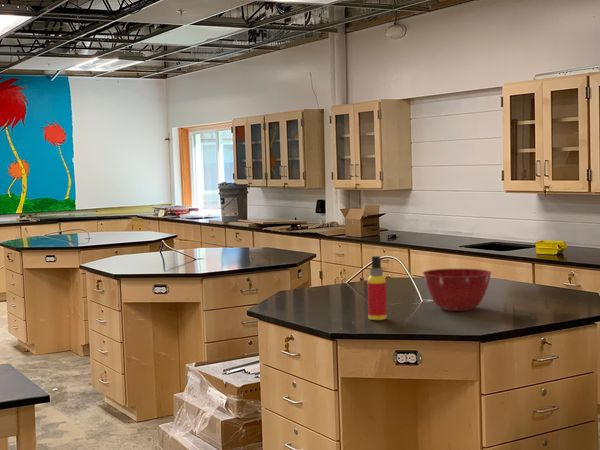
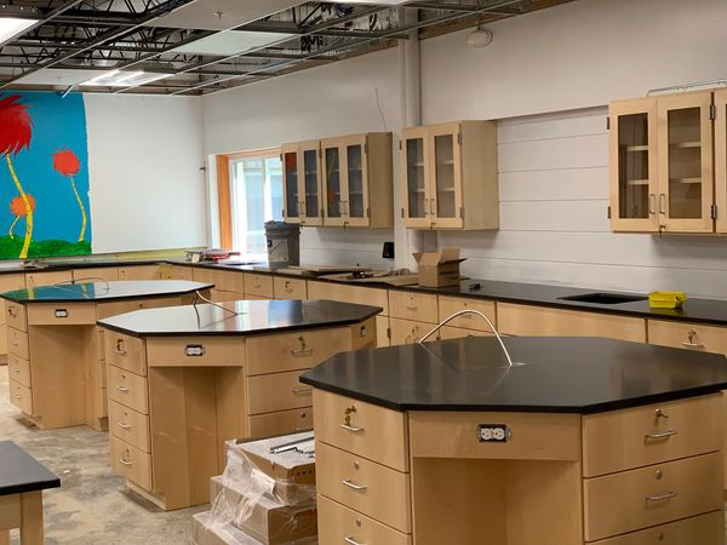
- spray bottle (376, 287)
- mixing bowl (457, 290)
